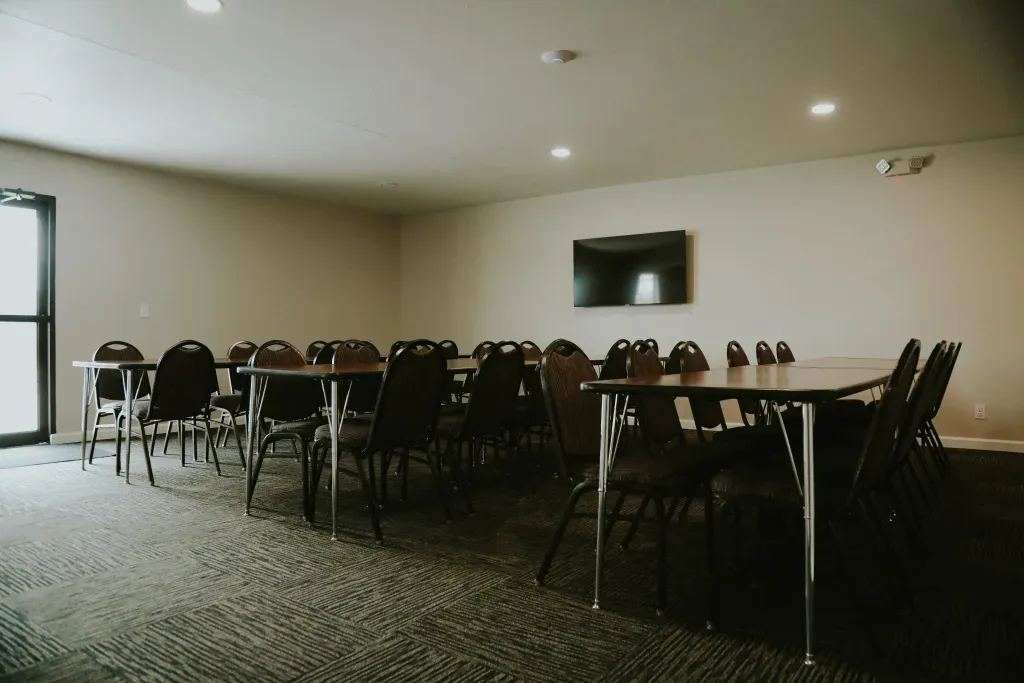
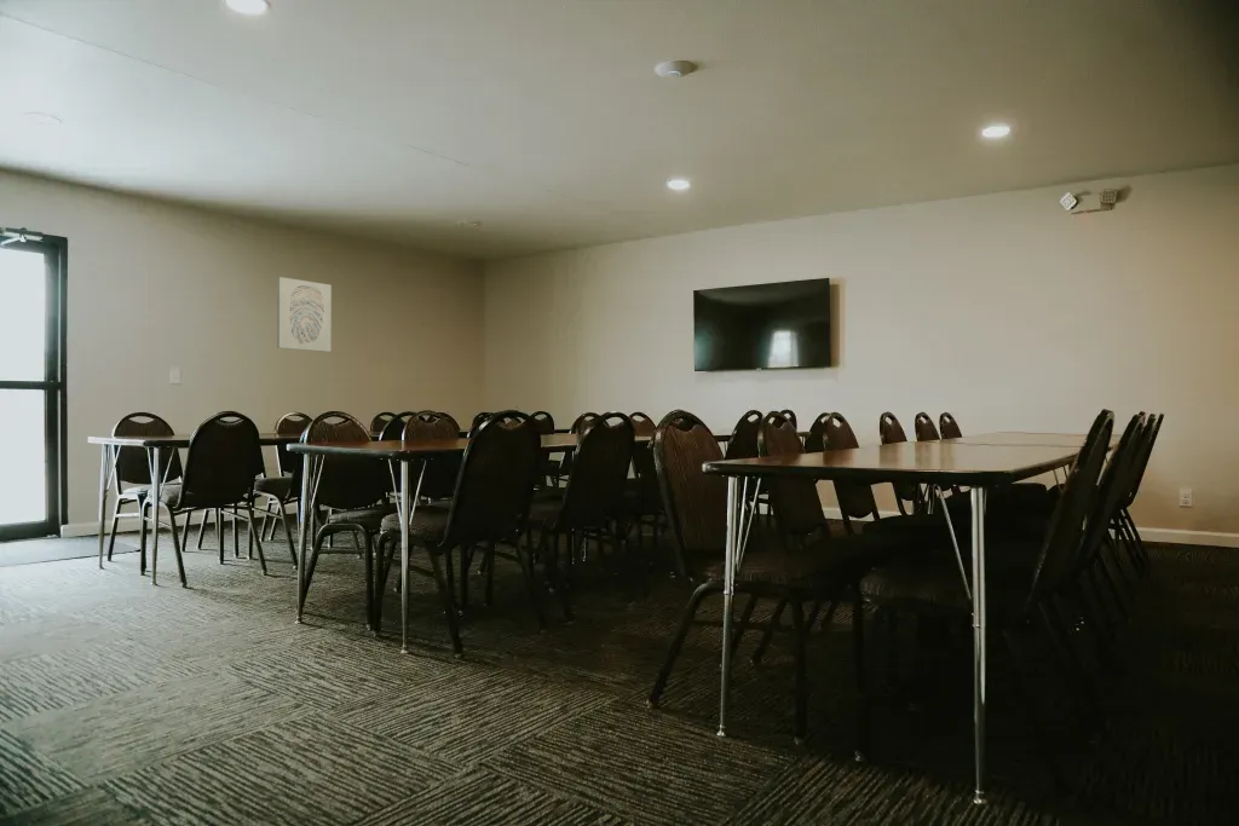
+ wall art (304, 314)
